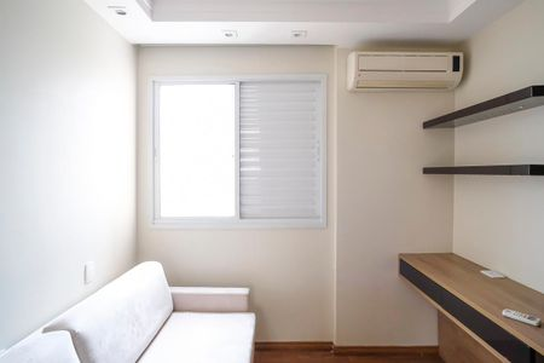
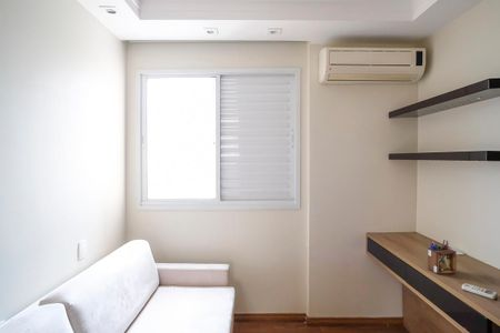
+ desk organizer (441, 255)
